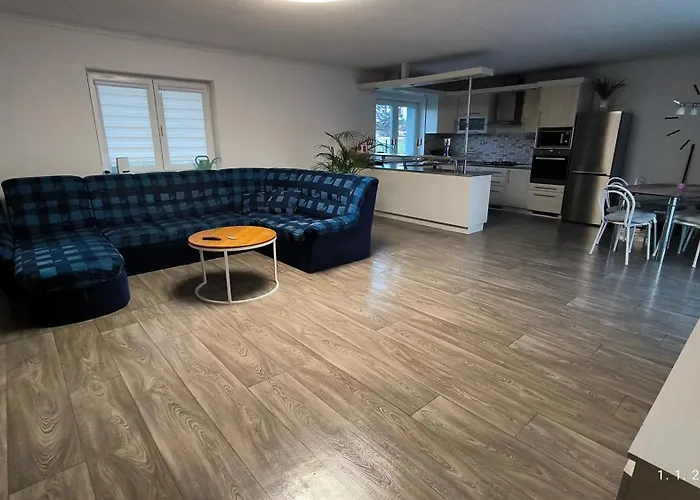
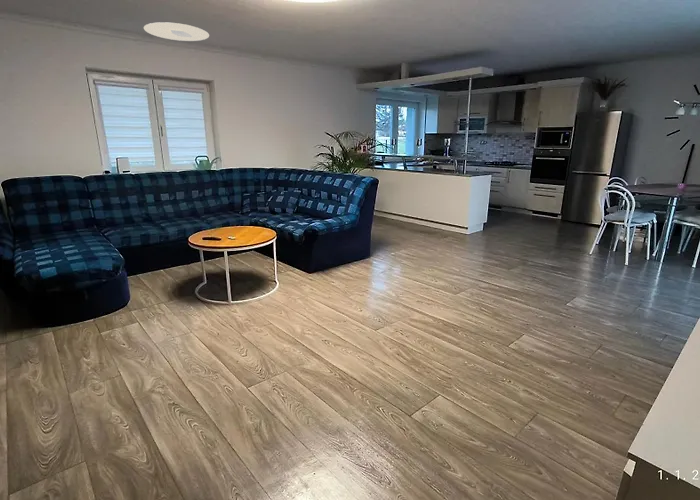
+ ceiling light (177, 29)
